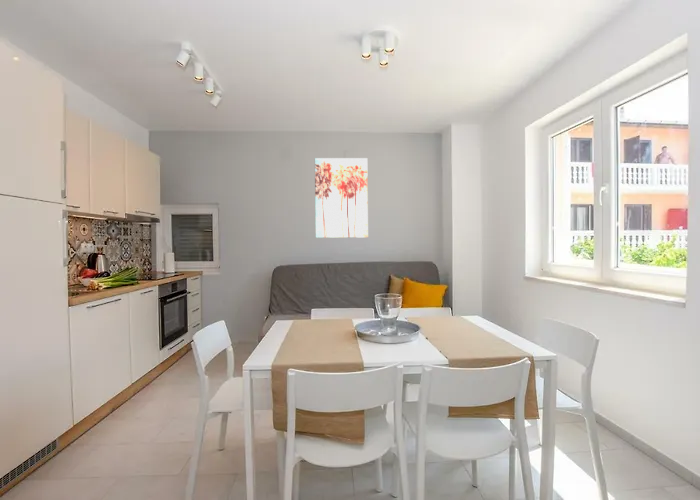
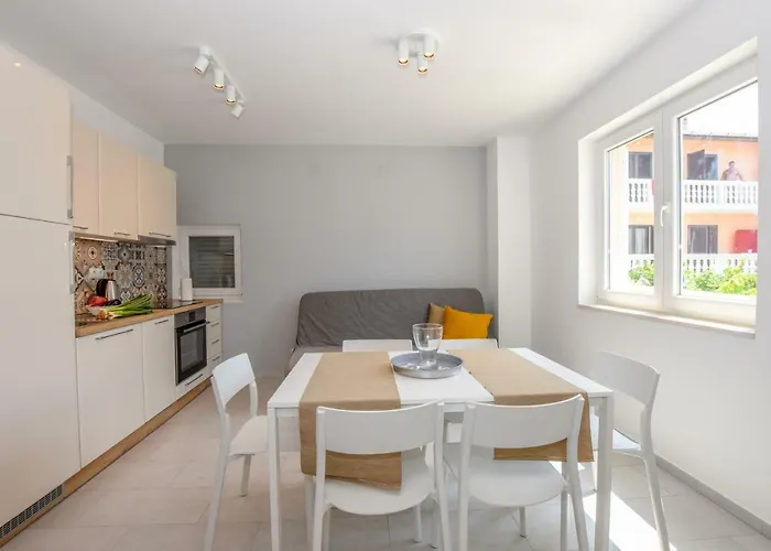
- wall art (341, 198)
